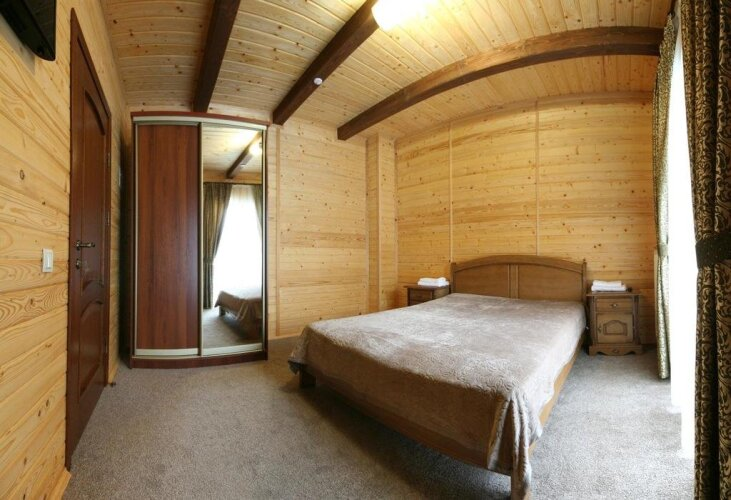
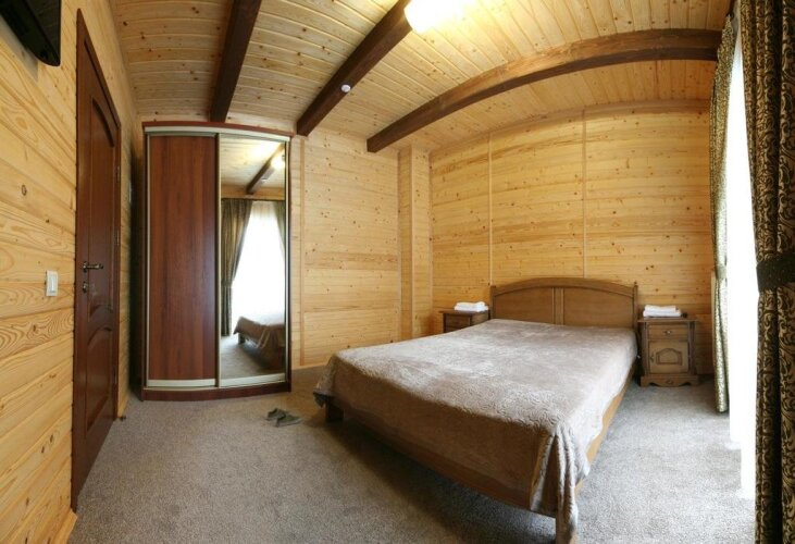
+ shoe (284, 415)
